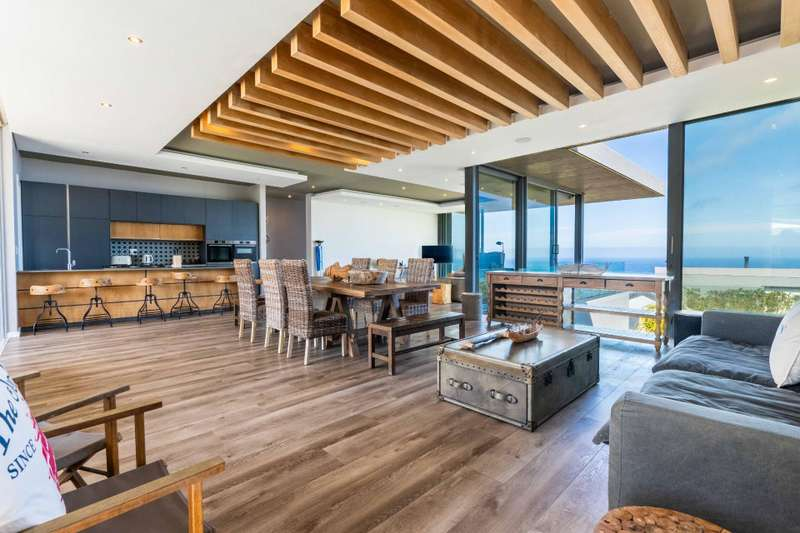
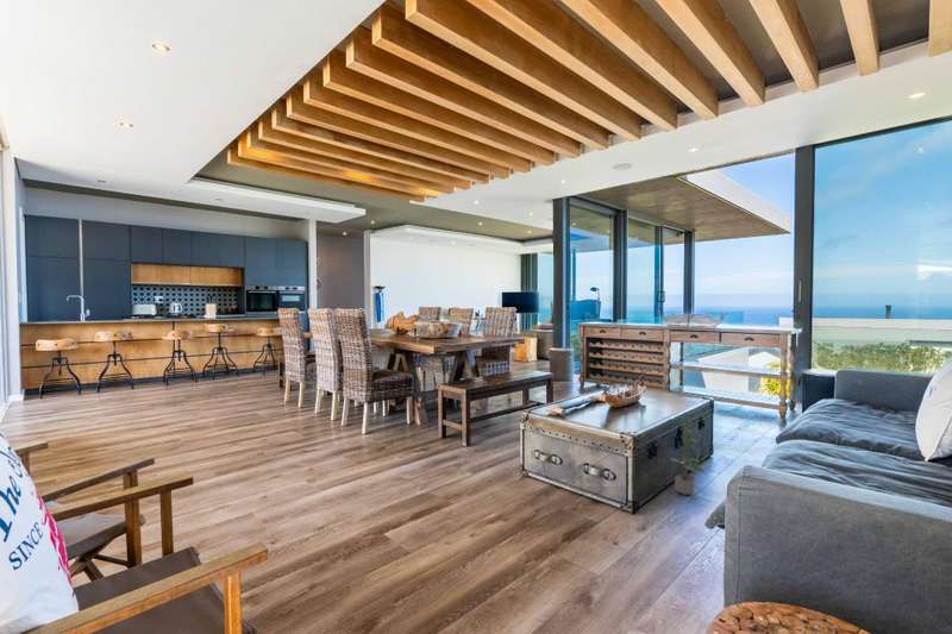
+ potted plant (690, 454)
